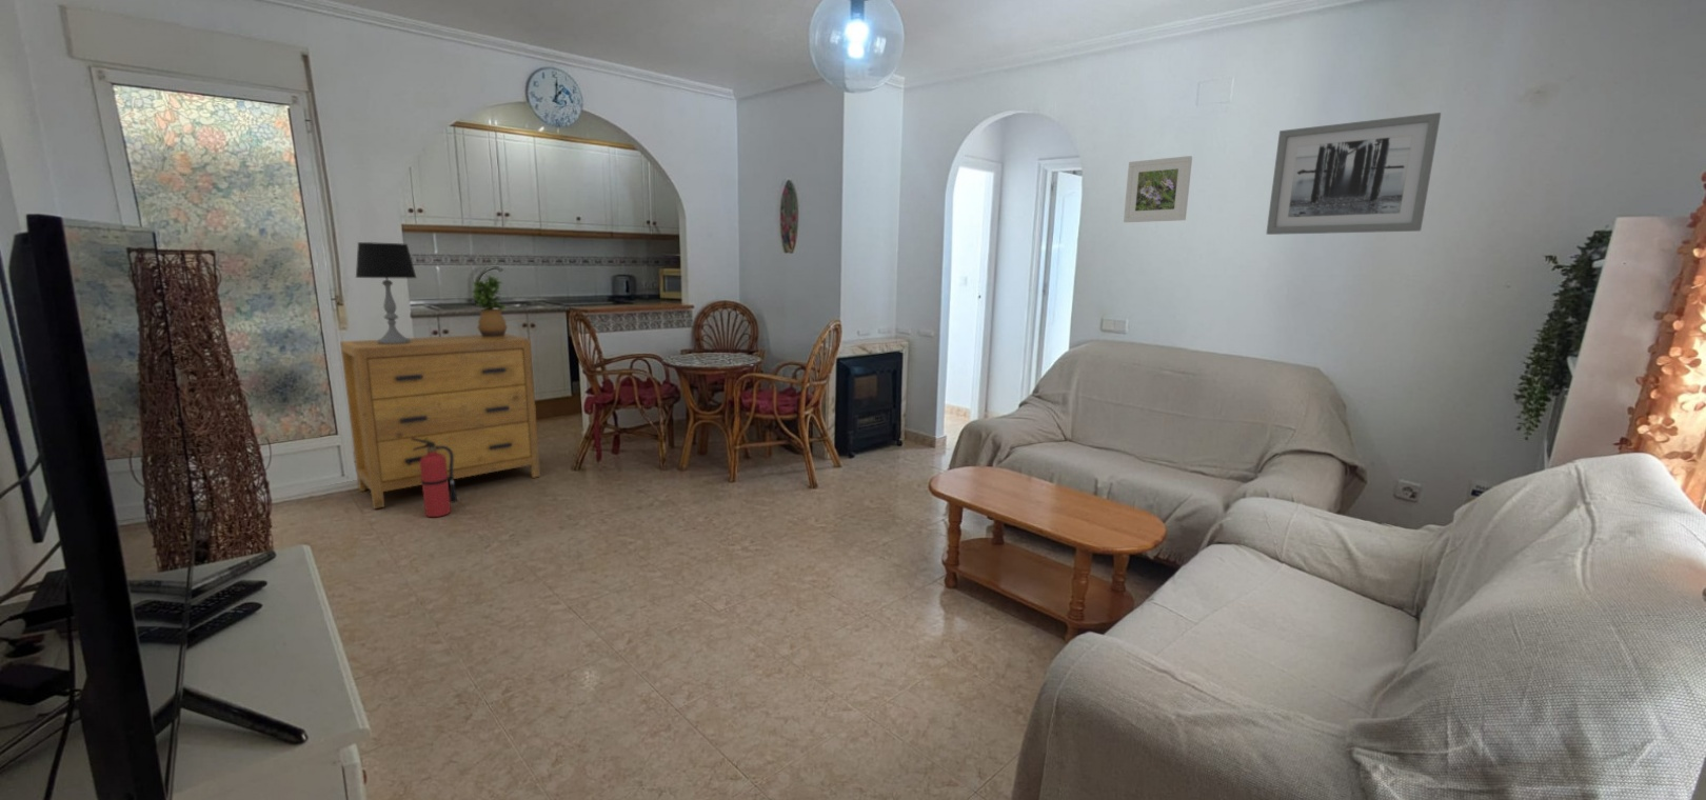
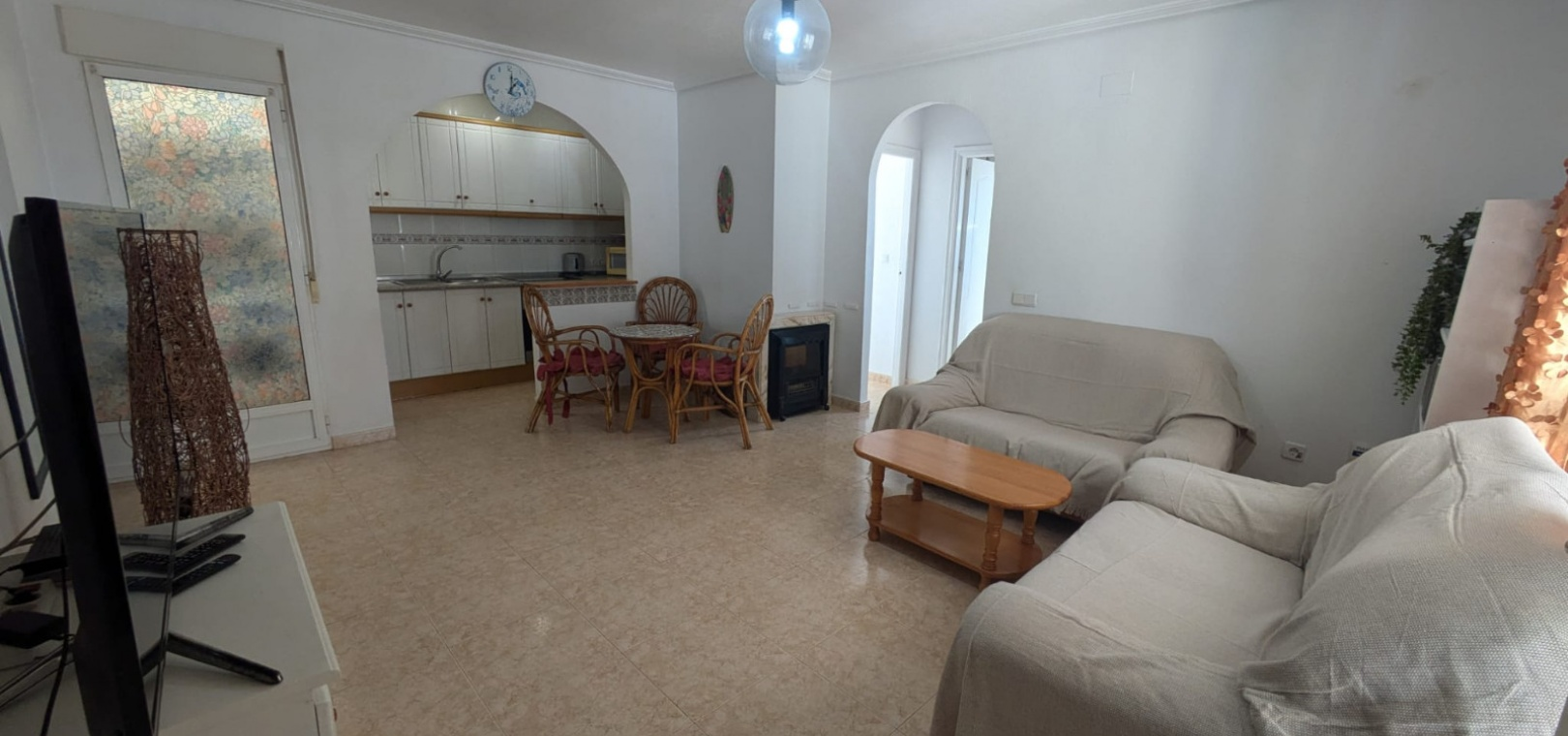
- wall art (1346, 178)
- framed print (1157, 190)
- table lamp (387, 292)
- dresser (446, 413)
- potted plant (486, 305)
- fire extinguisher (435, 475)
